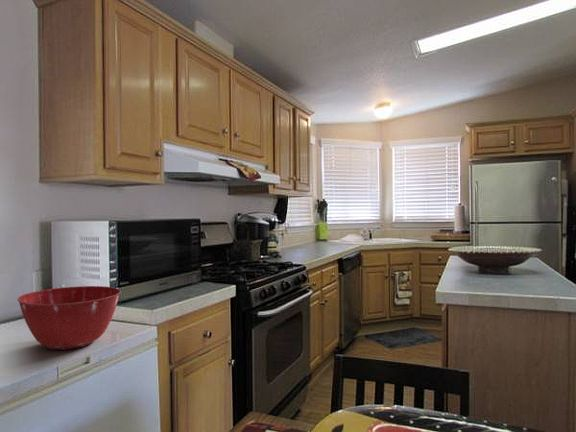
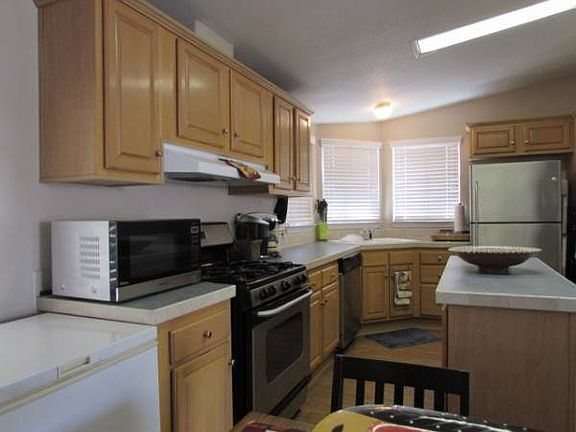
- mixing bowl (72, 317)
